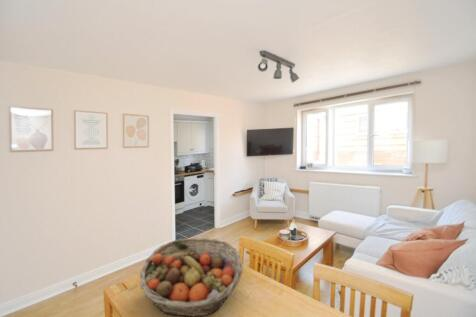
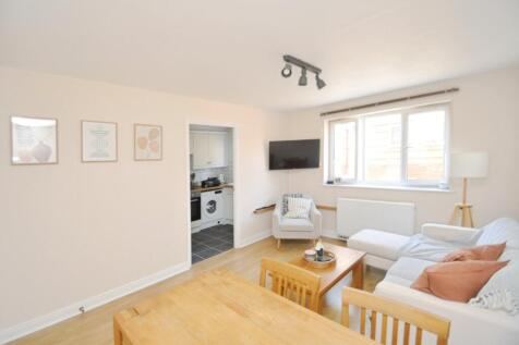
- fruit basket (192, 273)
